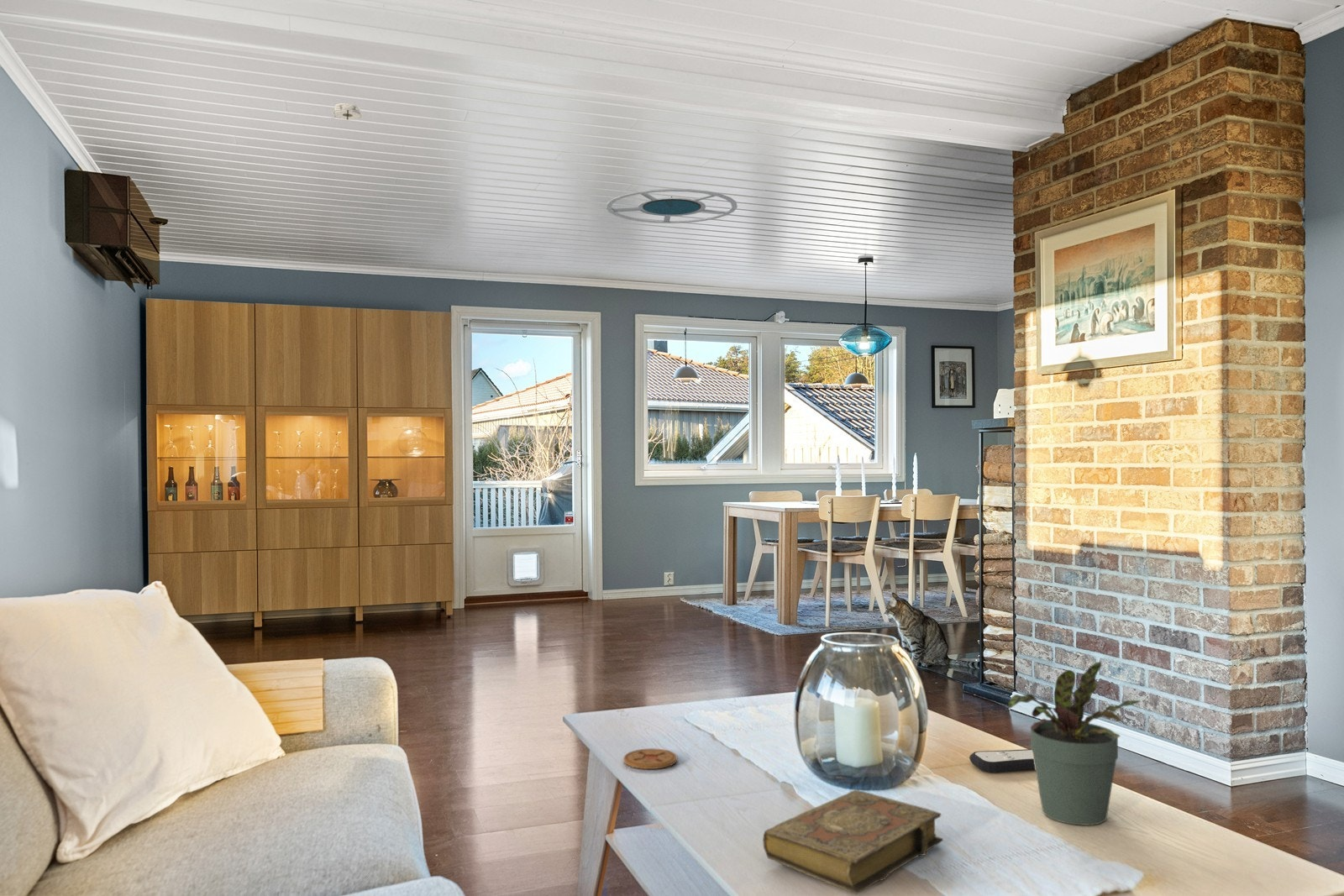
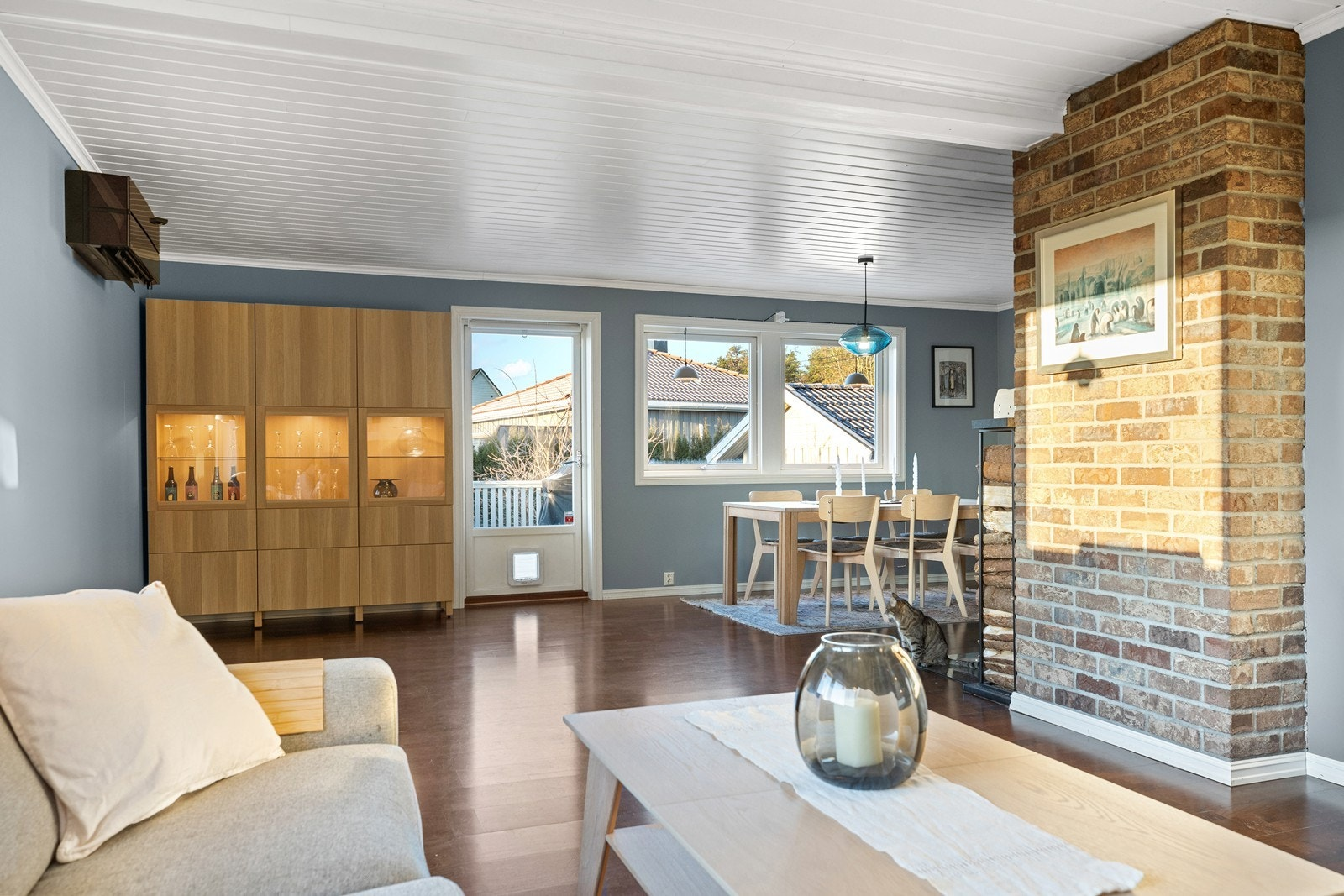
- smoke detector (346, 112)
- book (855, 835)
- remote control (1017, 759)
- coaster (650, 758)
- ceiling lamp (671, 201)
- potted plant (1074, 739)
